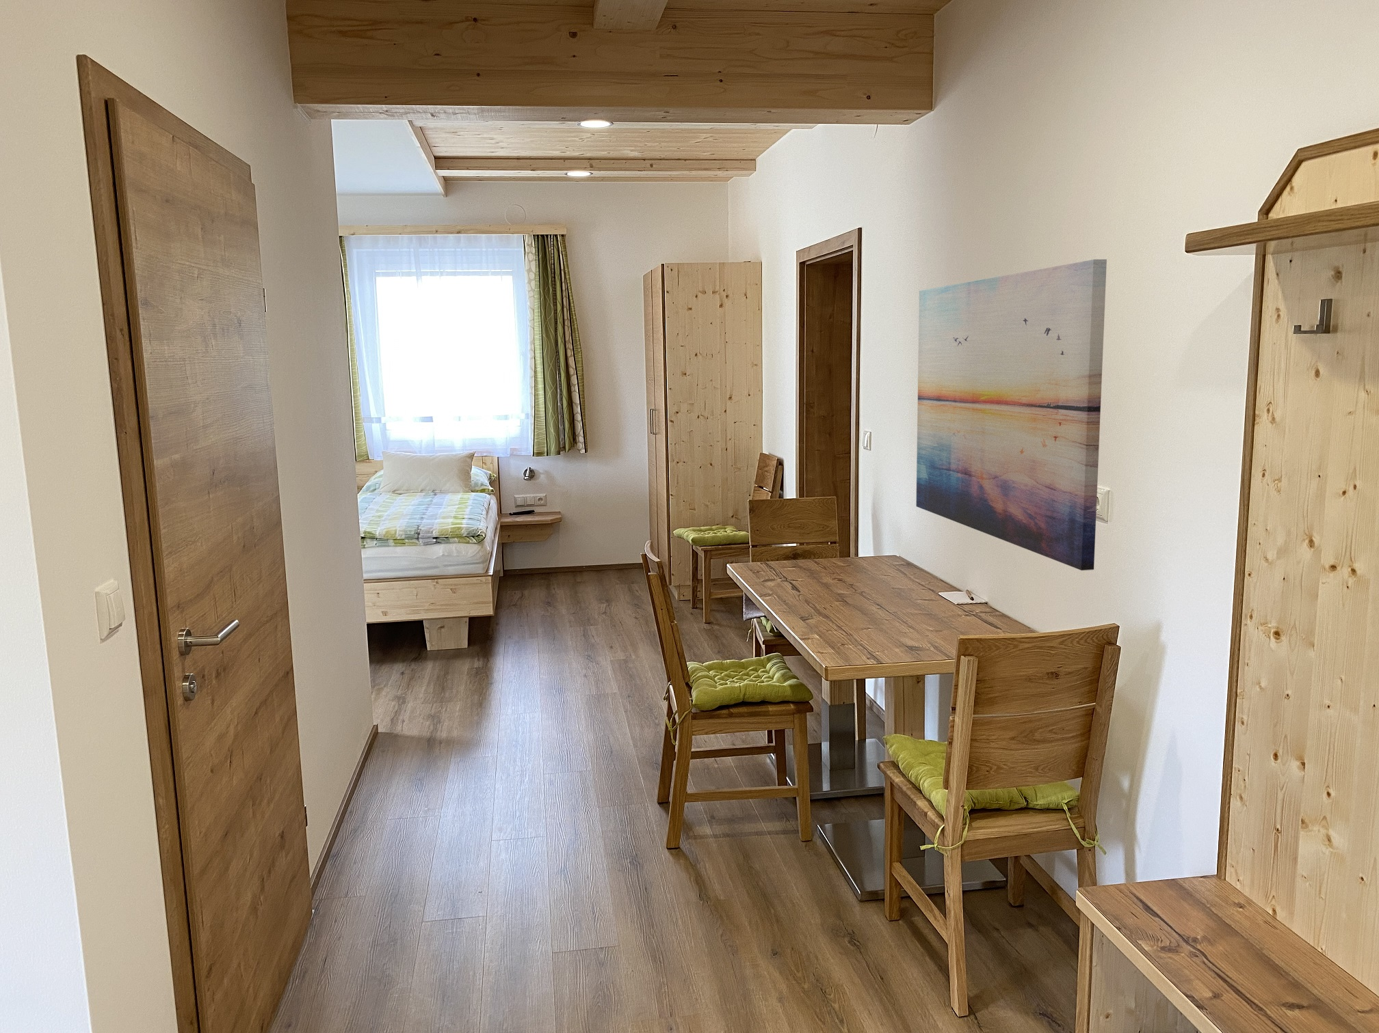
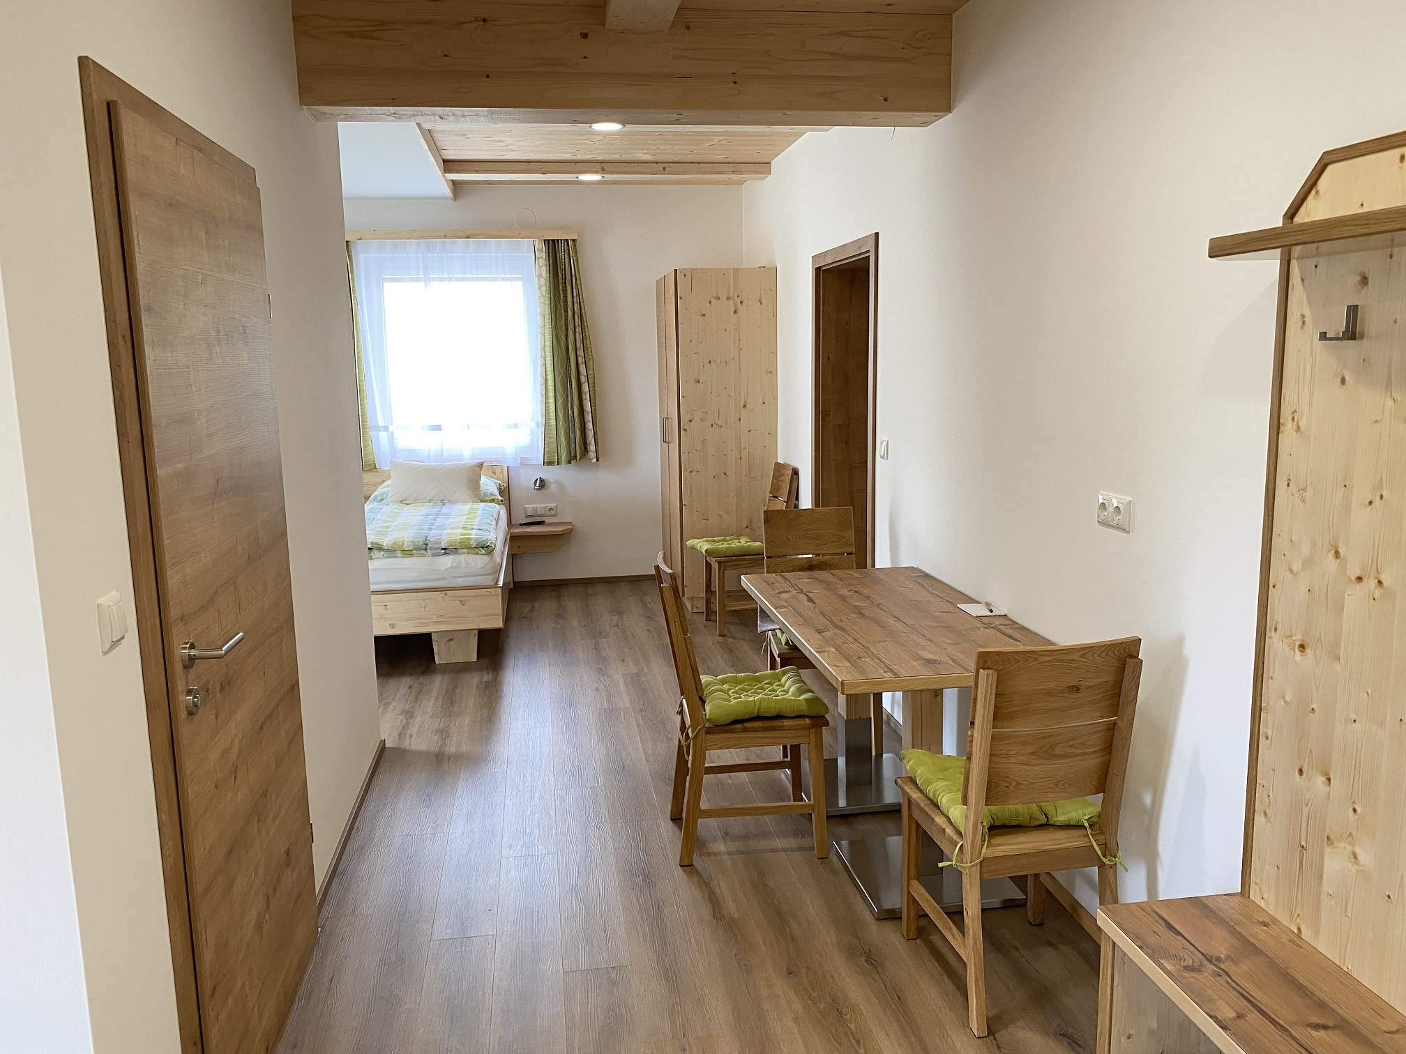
- wall art (991, 407)
